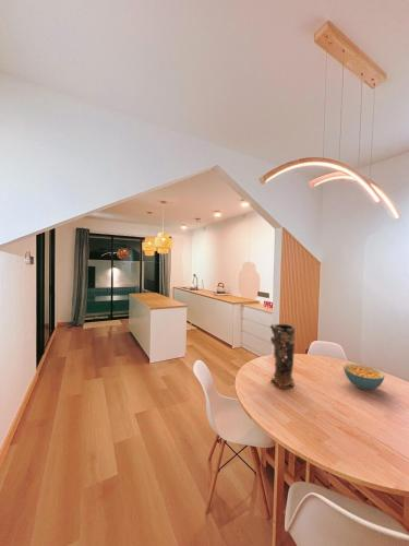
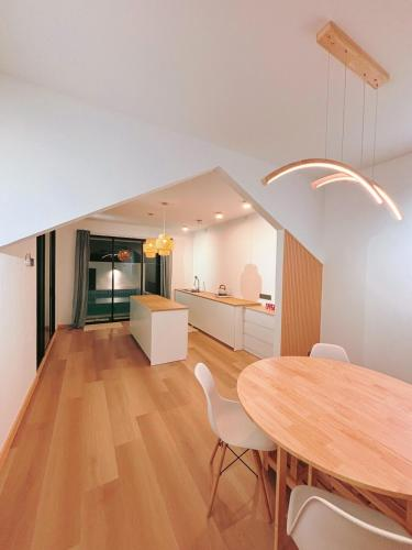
- decorative vase (281, 354)
- cereal bowl (362, 378)
